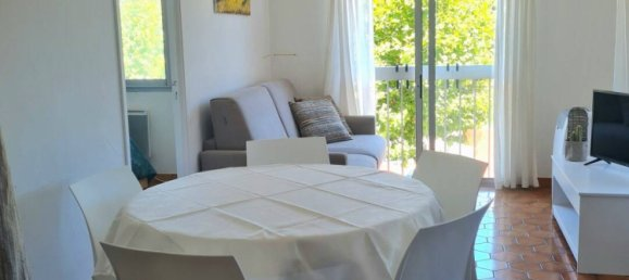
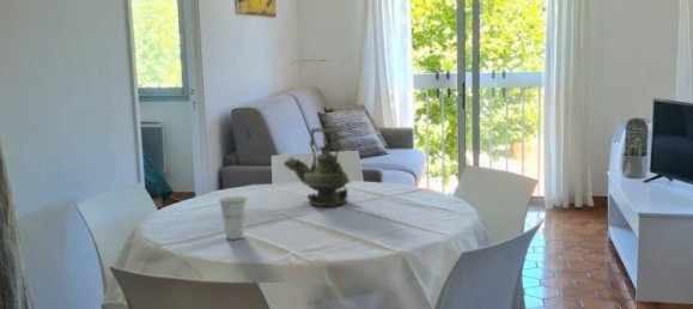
+ teapot (314, 164)
+ cup (233, 217)
